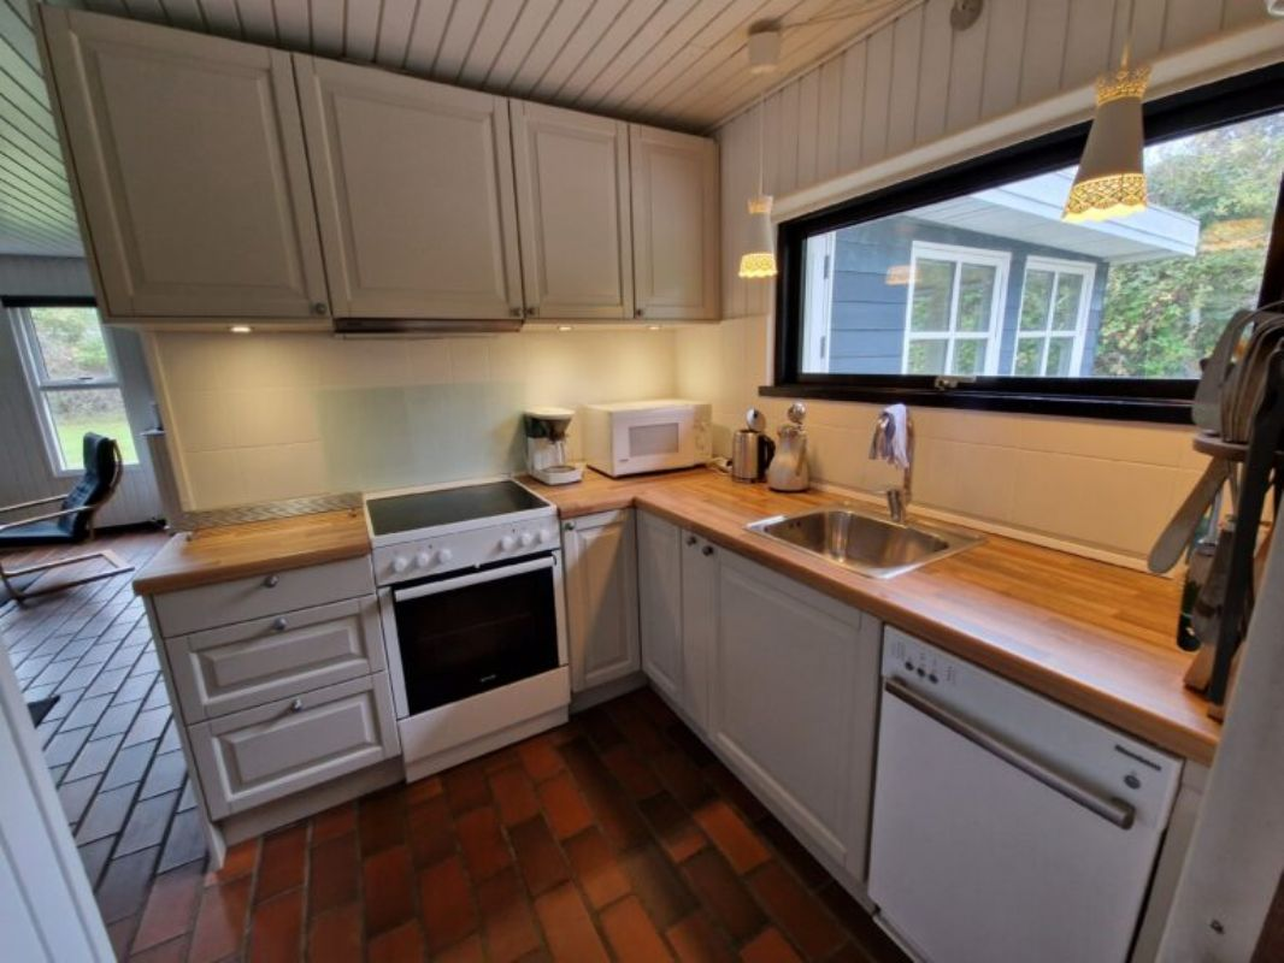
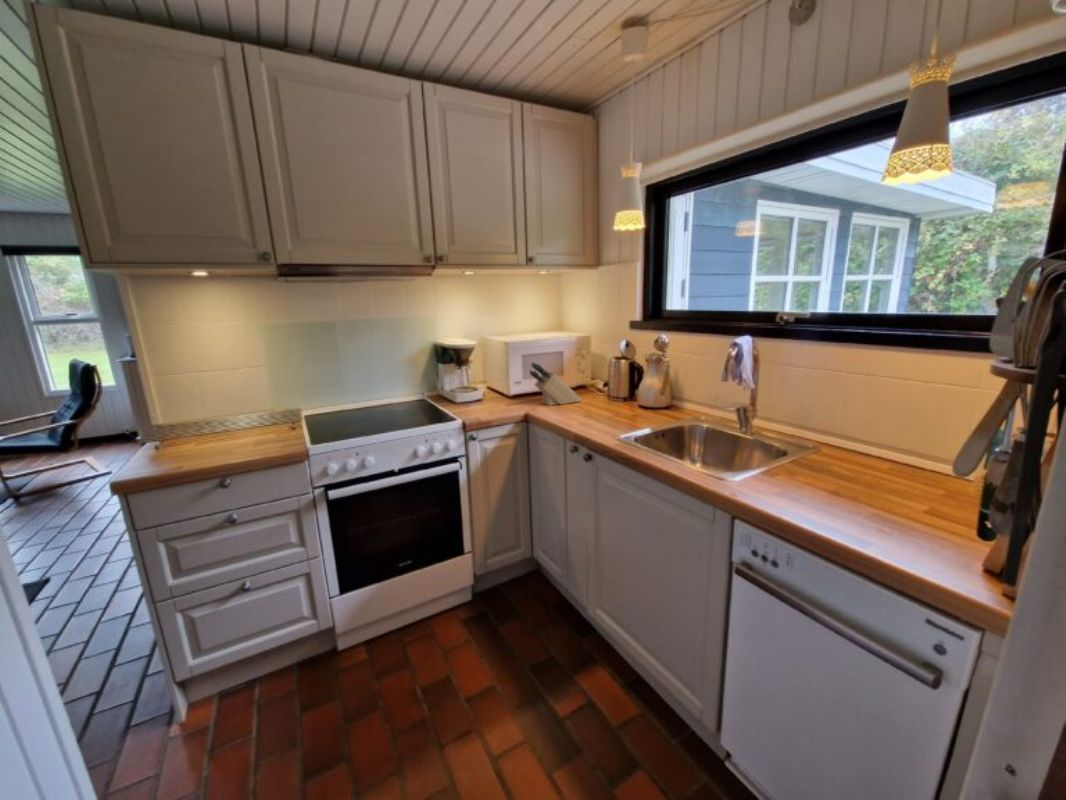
+ knife block (555, 382)
